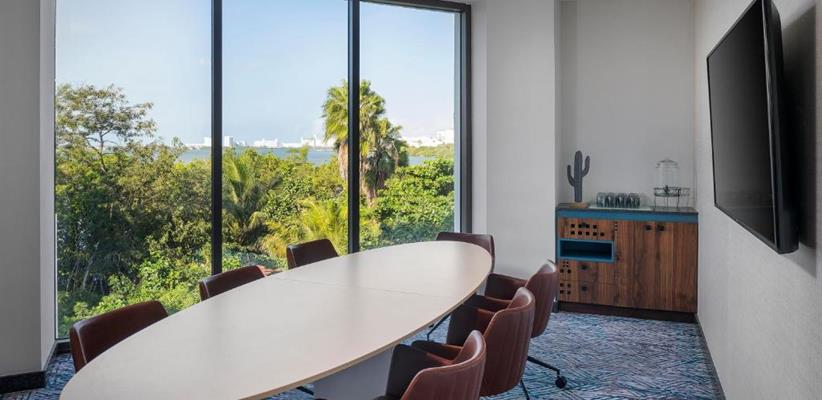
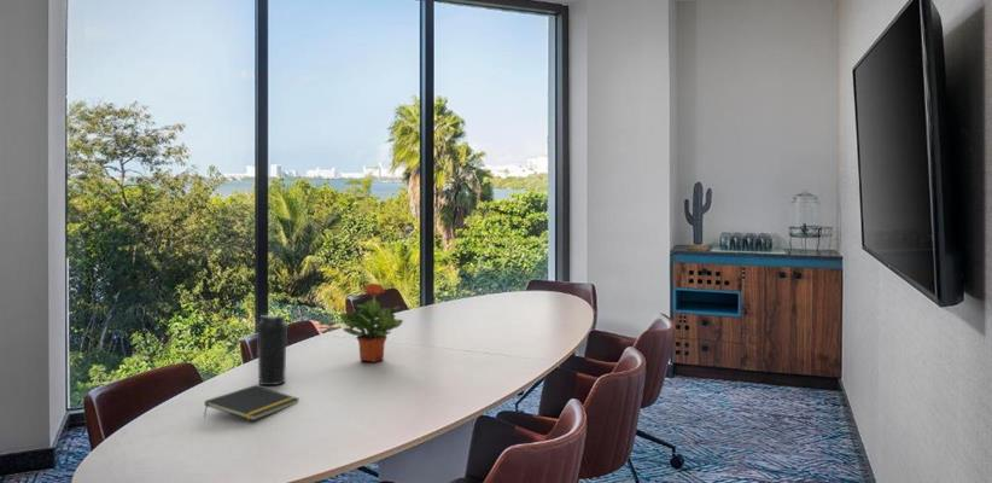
+ notepad (253, 401)
+ water bottle (272, 349)
+ potted plant (373, 321)
